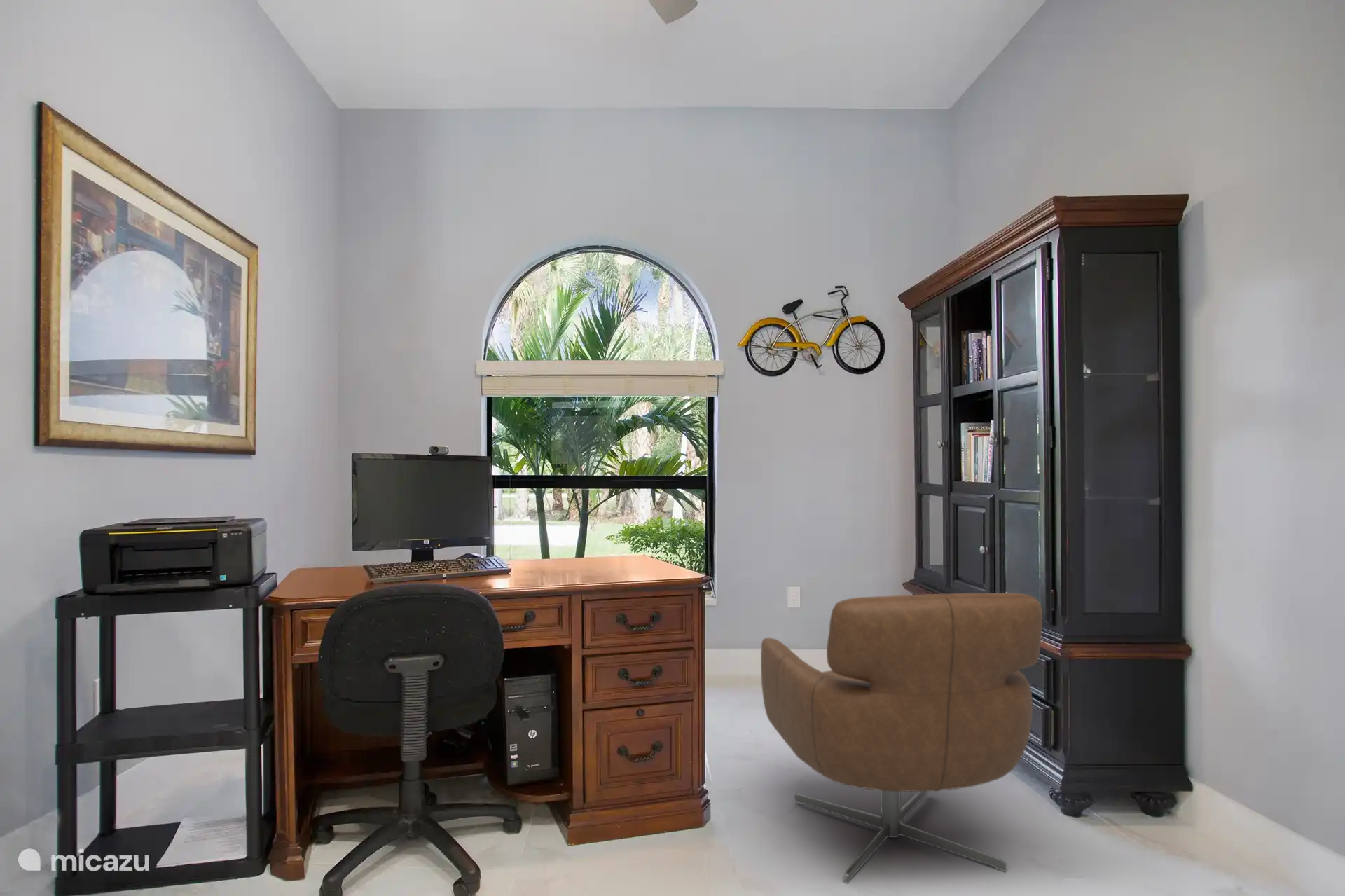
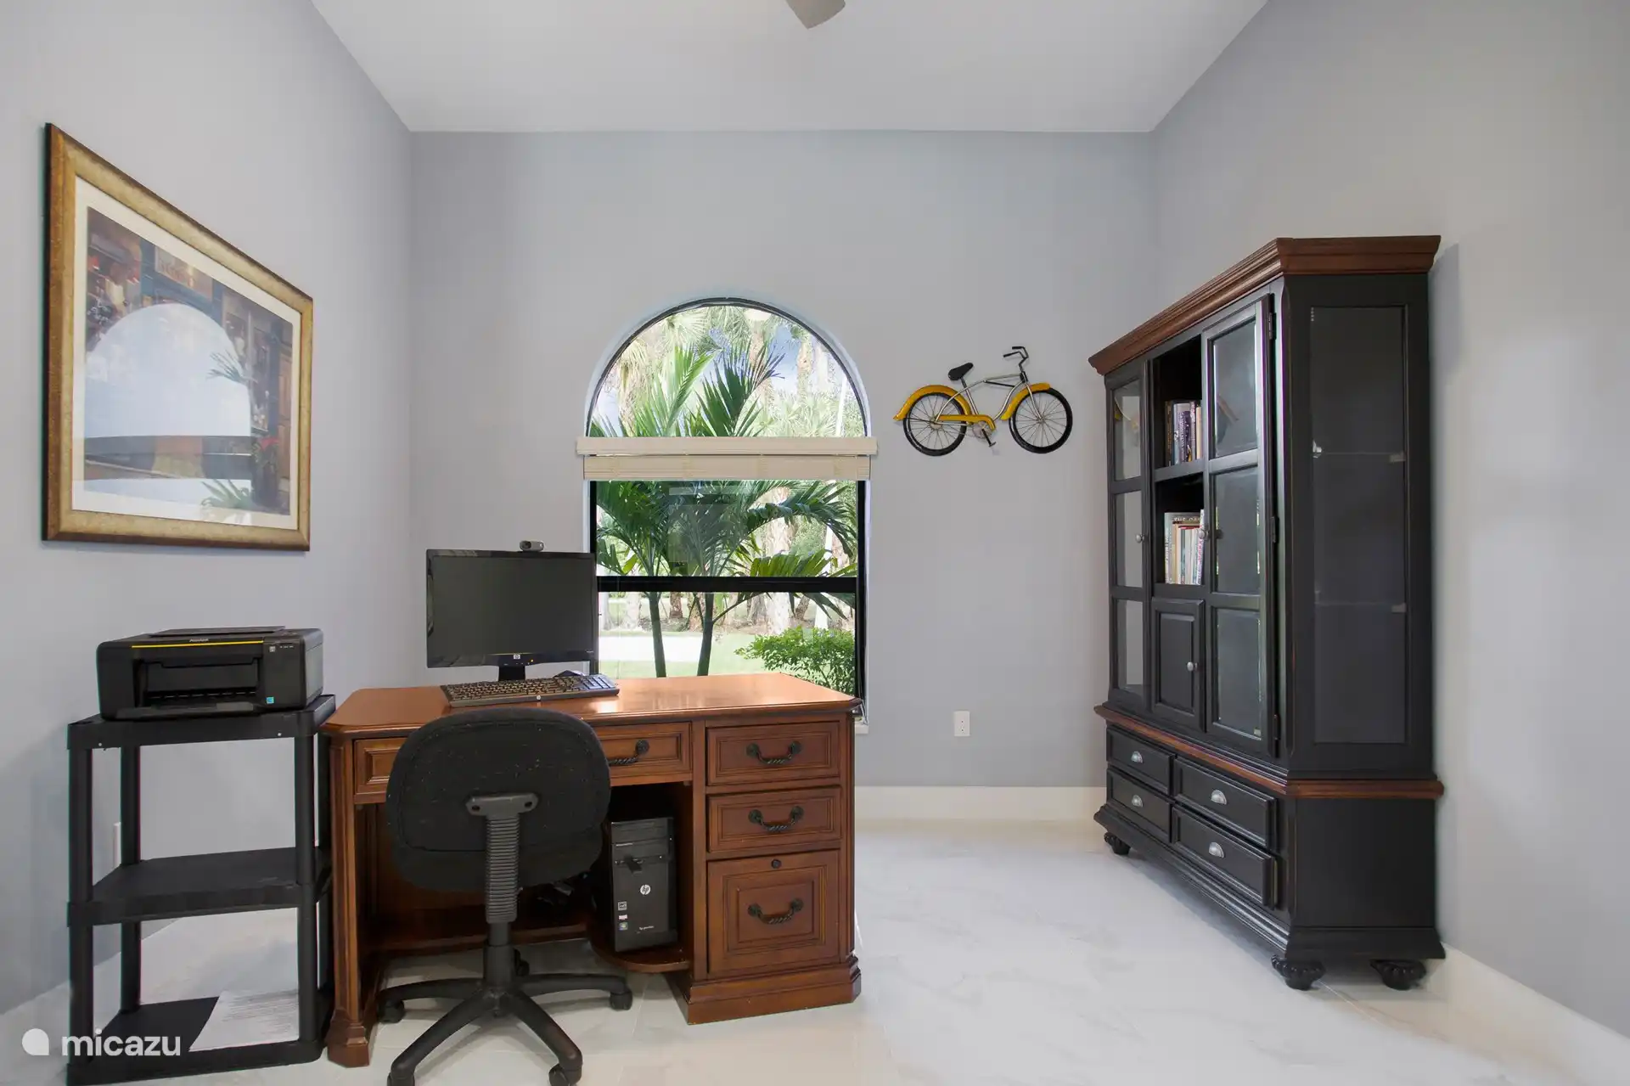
- chair (894, 706)
